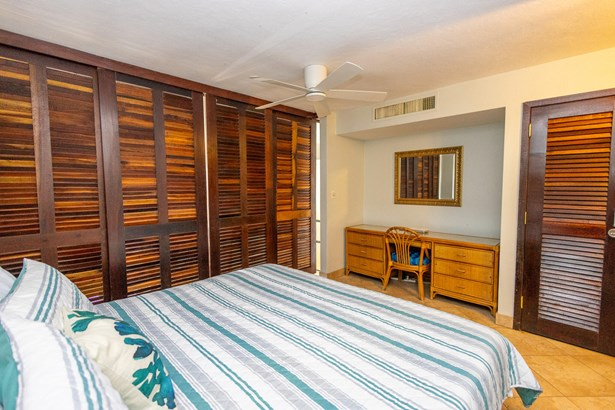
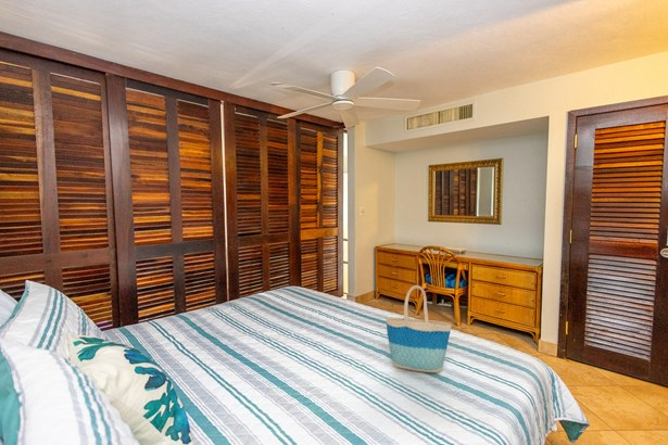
+ tote bag (417, 328)
